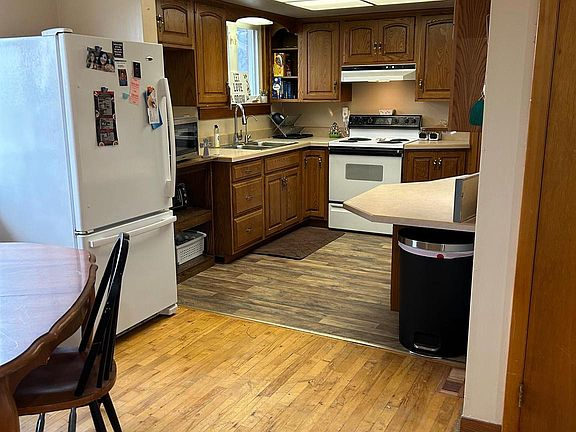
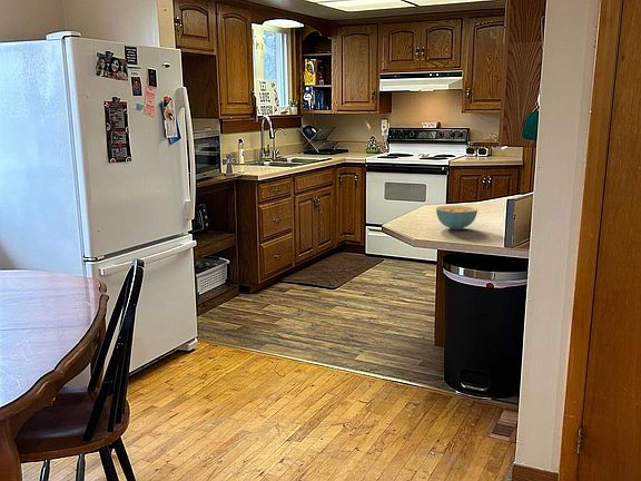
+ cereal bowl (455, 218)
